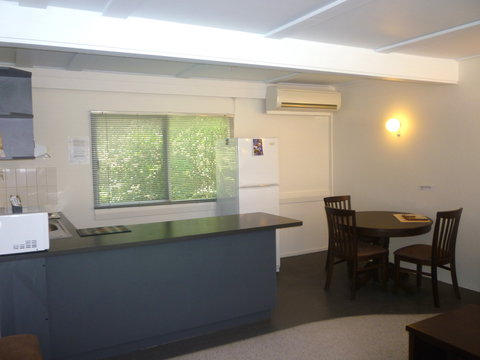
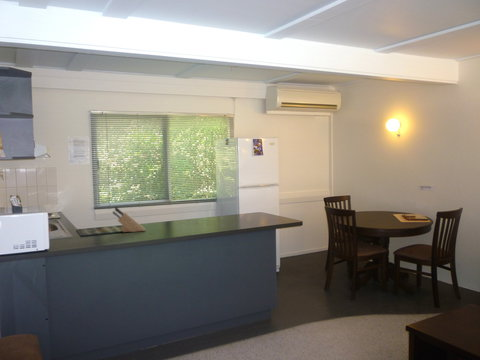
+ knife block (129, 218)
